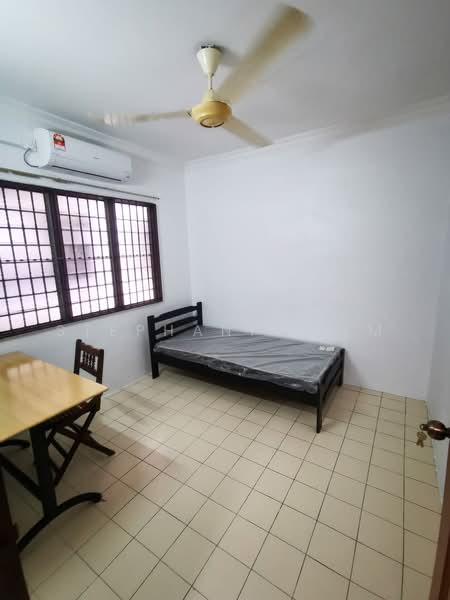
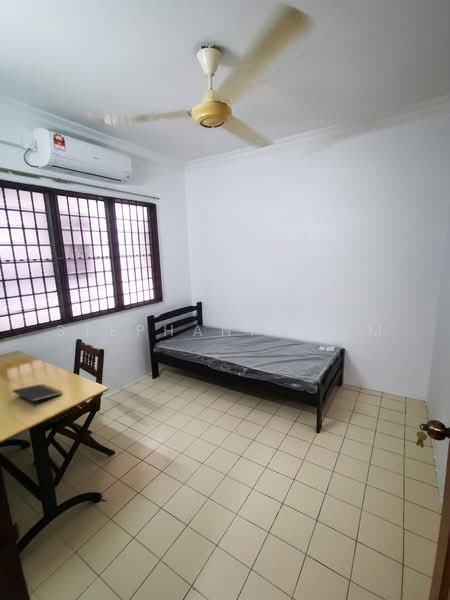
+ notepad (37, 391)
